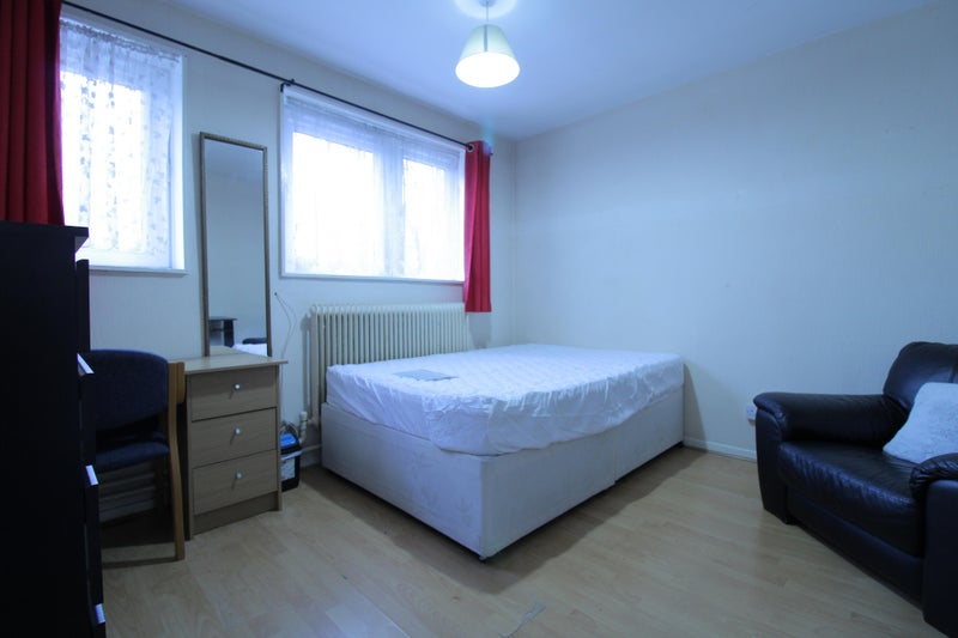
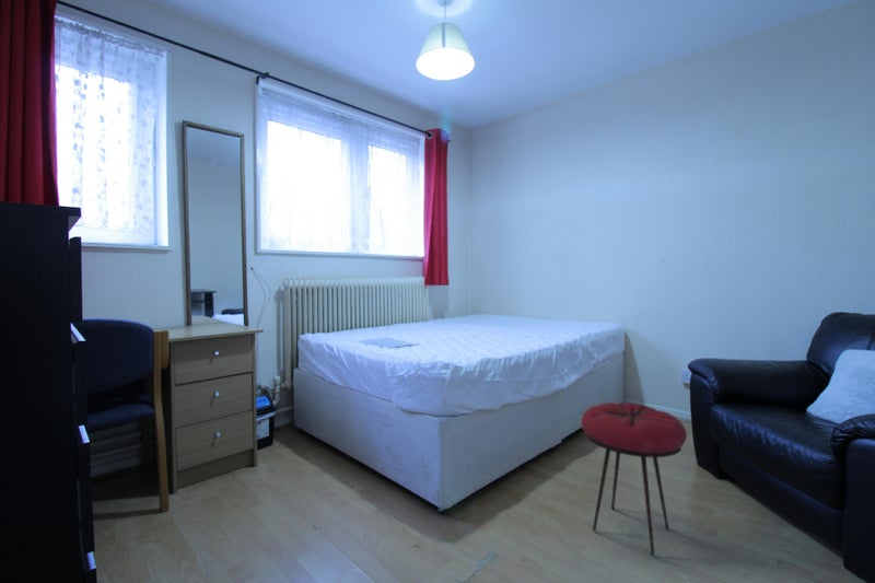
+ stool (642, 469)
